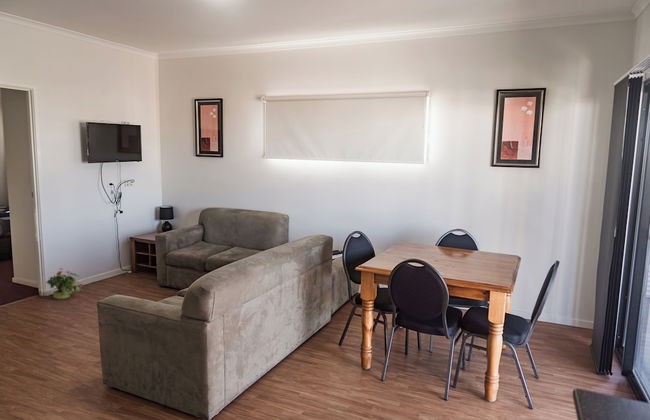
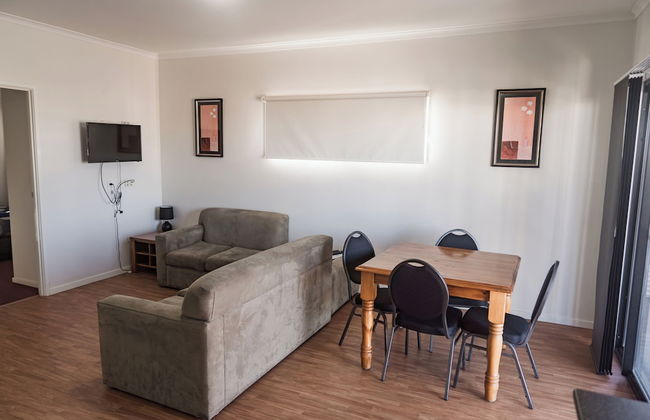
- potted plant (65, 282)
